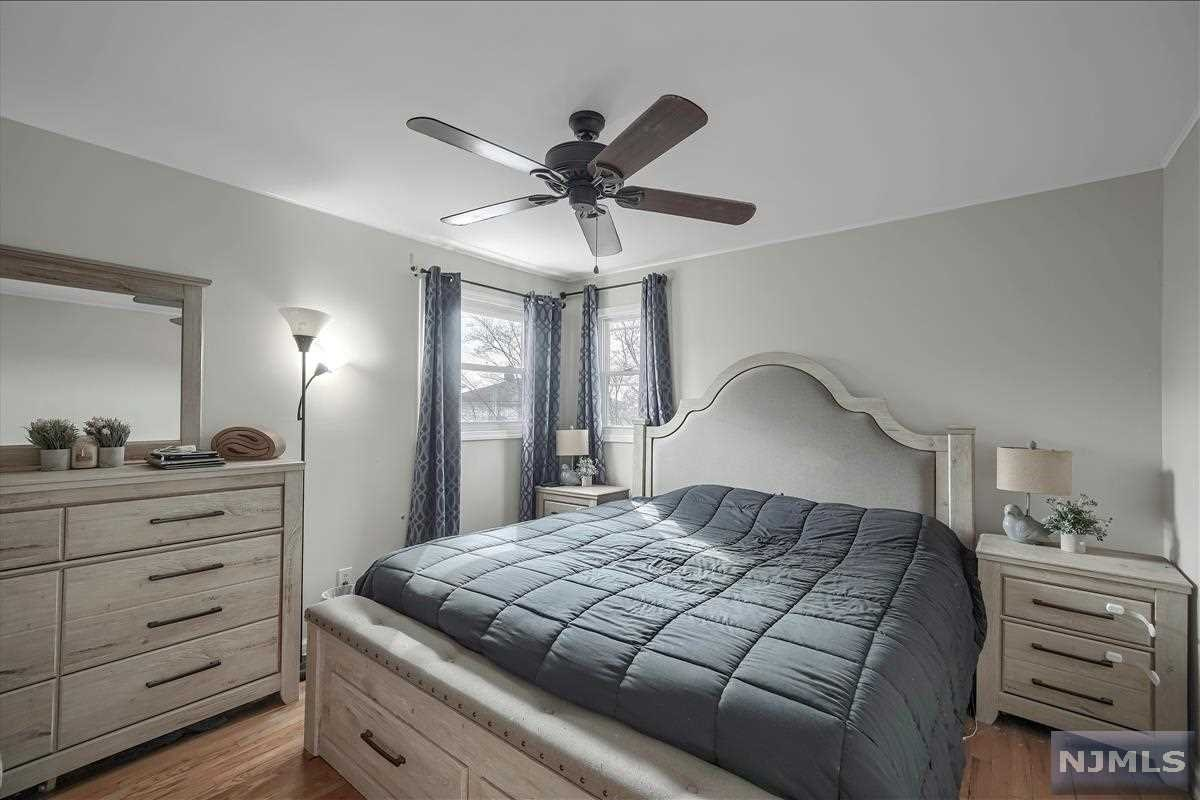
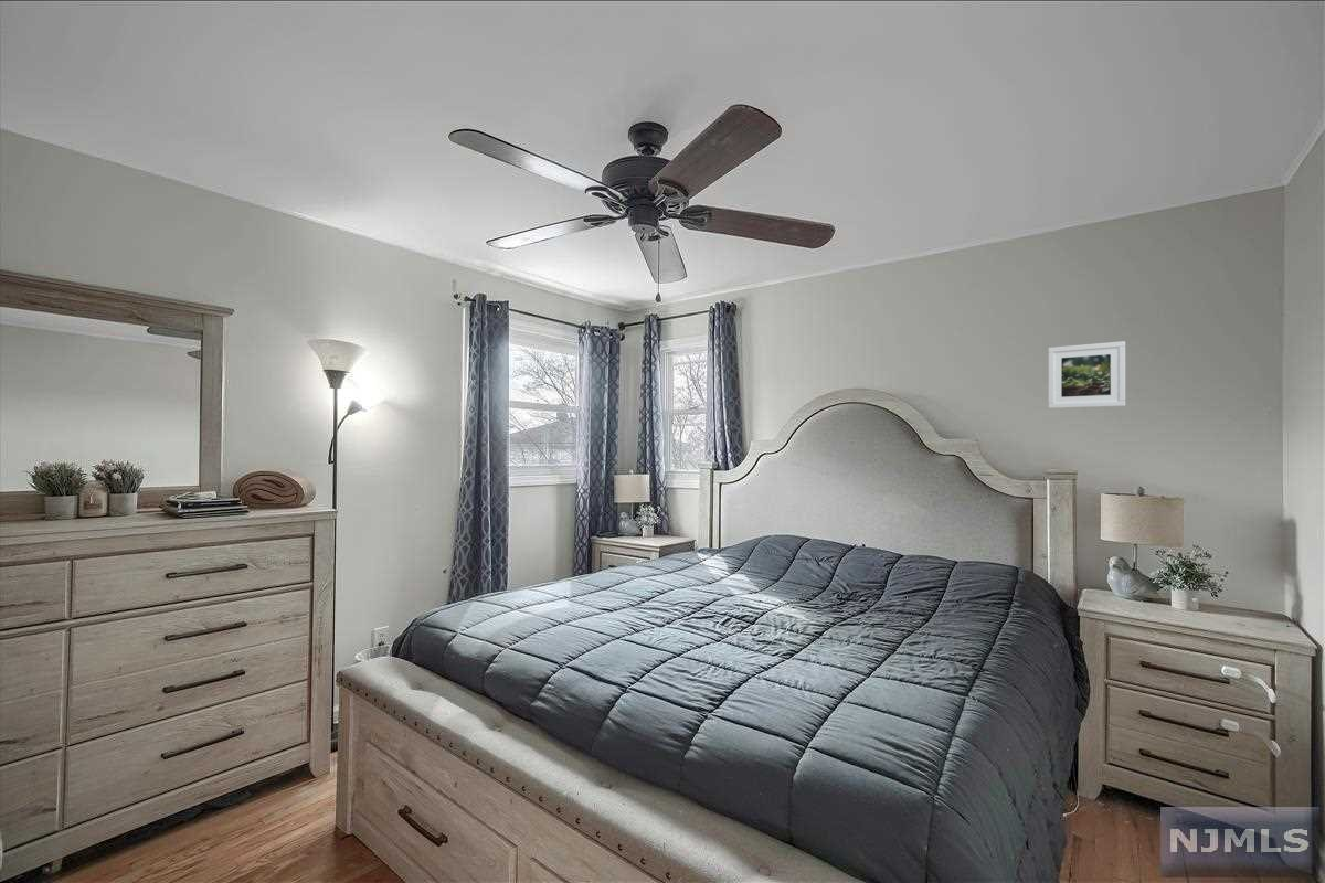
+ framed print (1085, 375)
